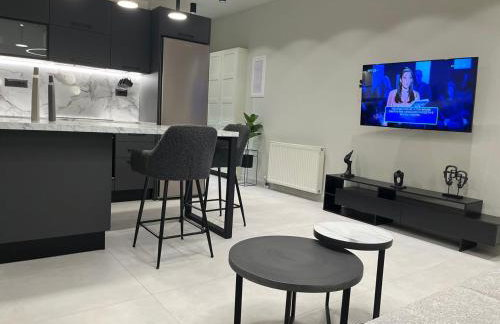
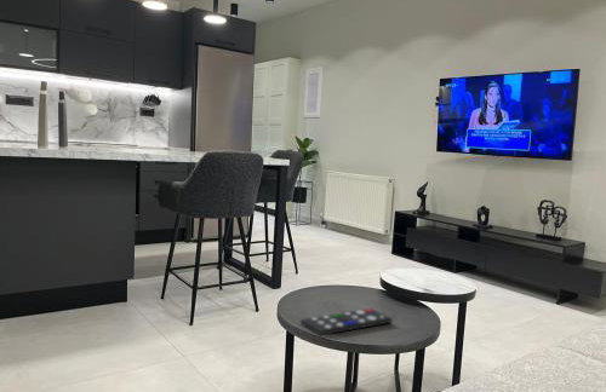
+ remote control (347, 319)
